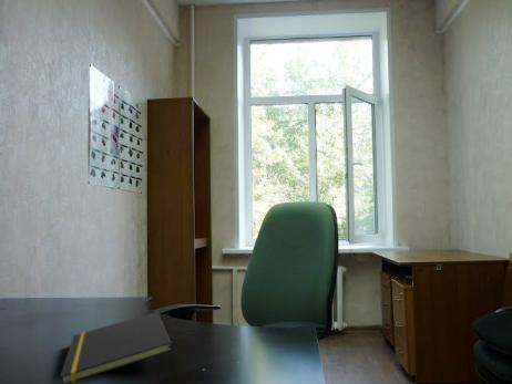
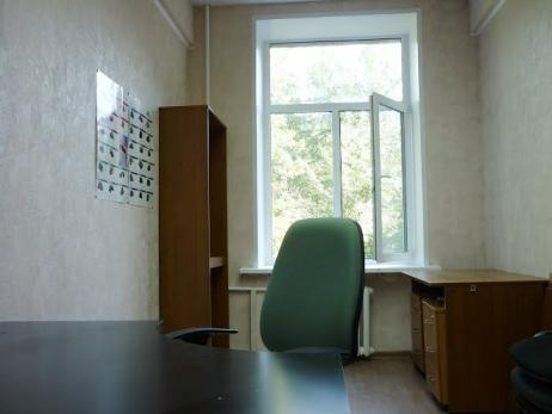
- notepad (117, 342)
